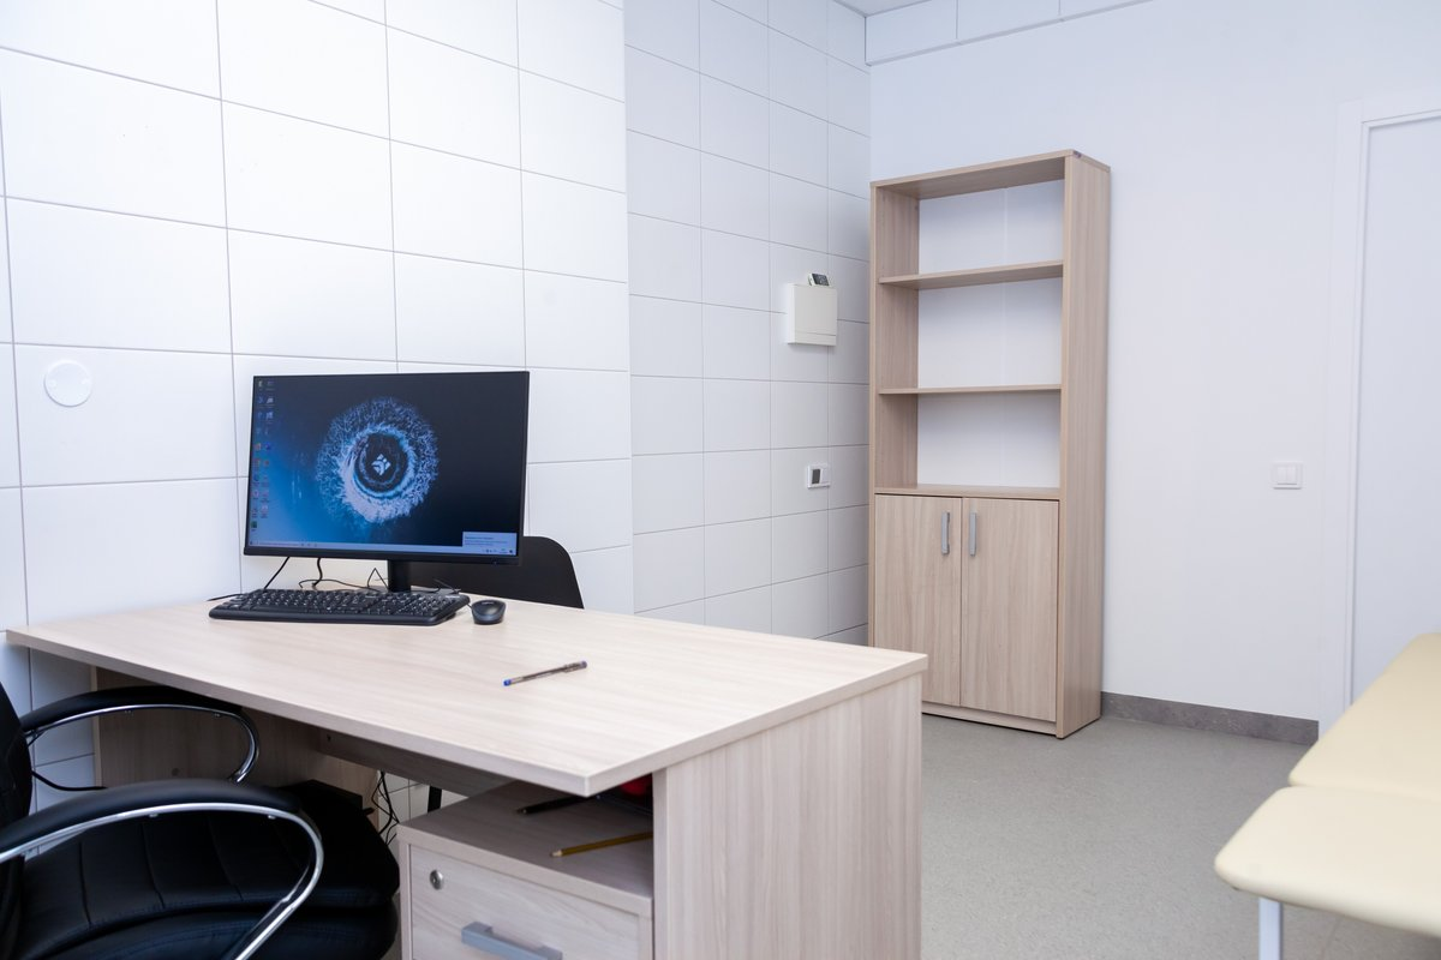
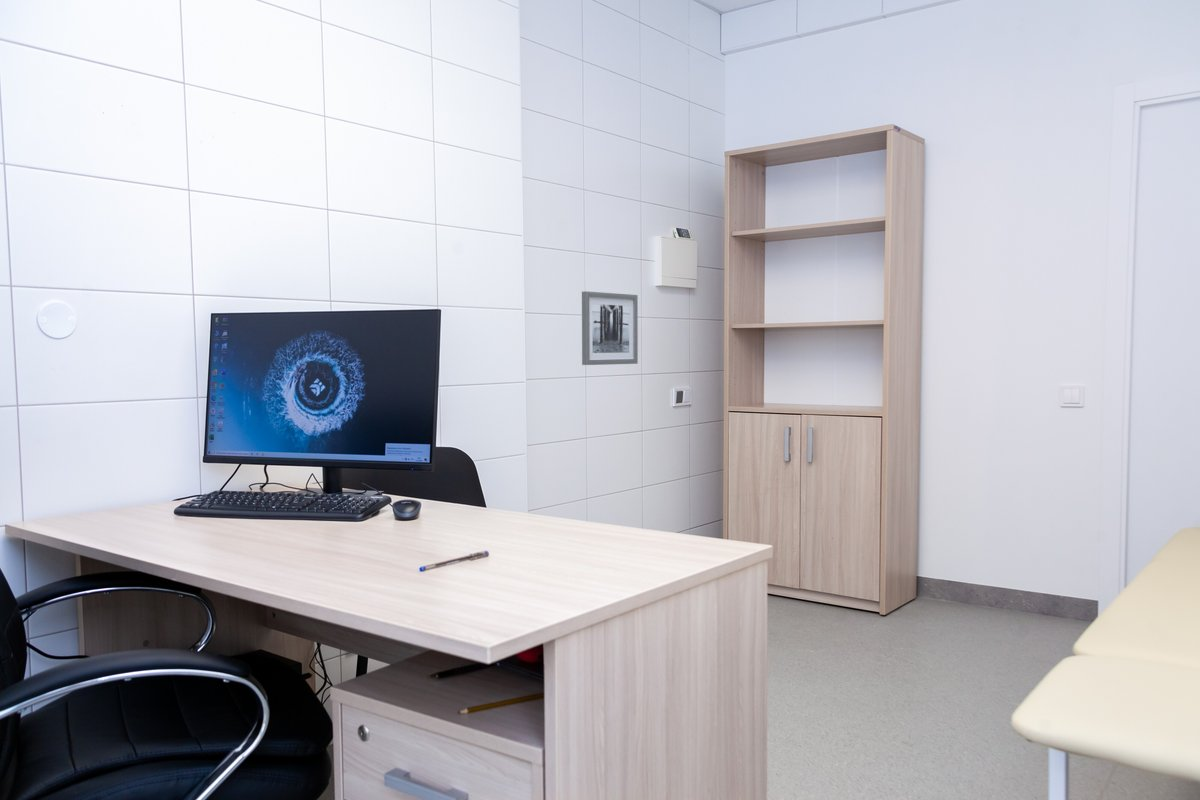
+ wall art (610, 328)
